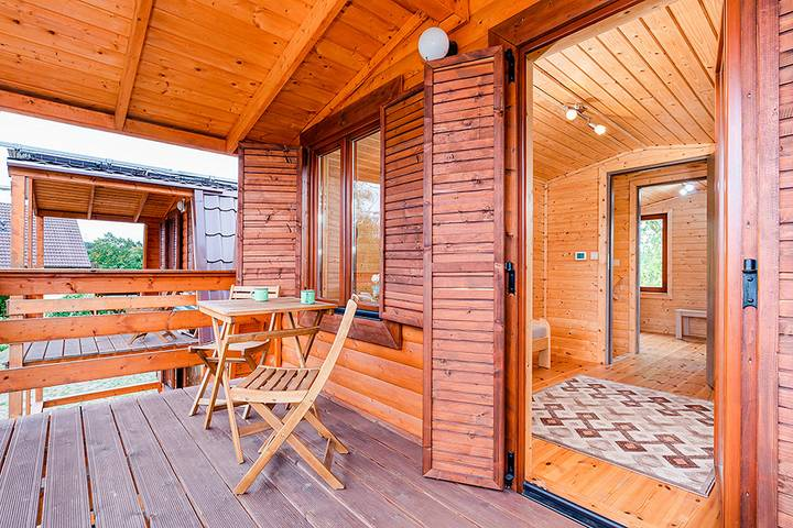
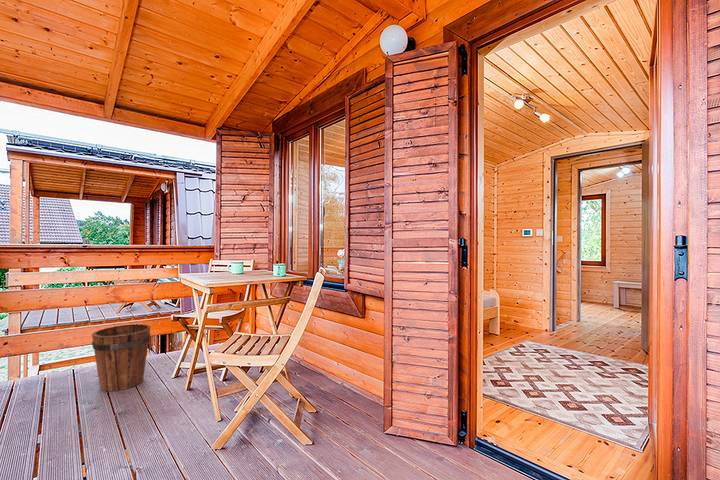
+ bucket (122, 356)
